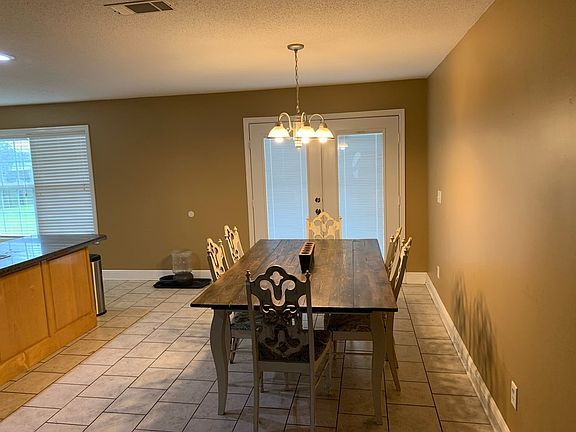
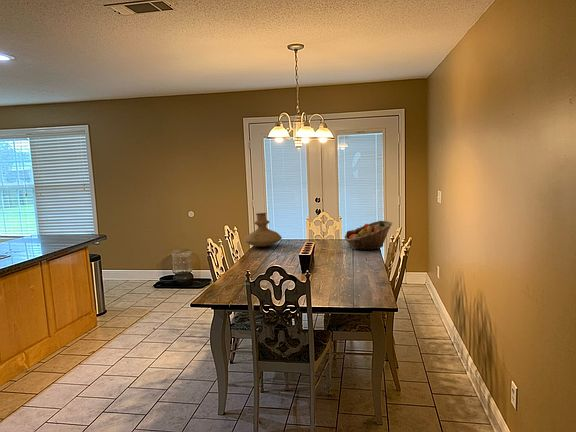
+ vase (262, 229)
+ fruit basket (368, 234)
